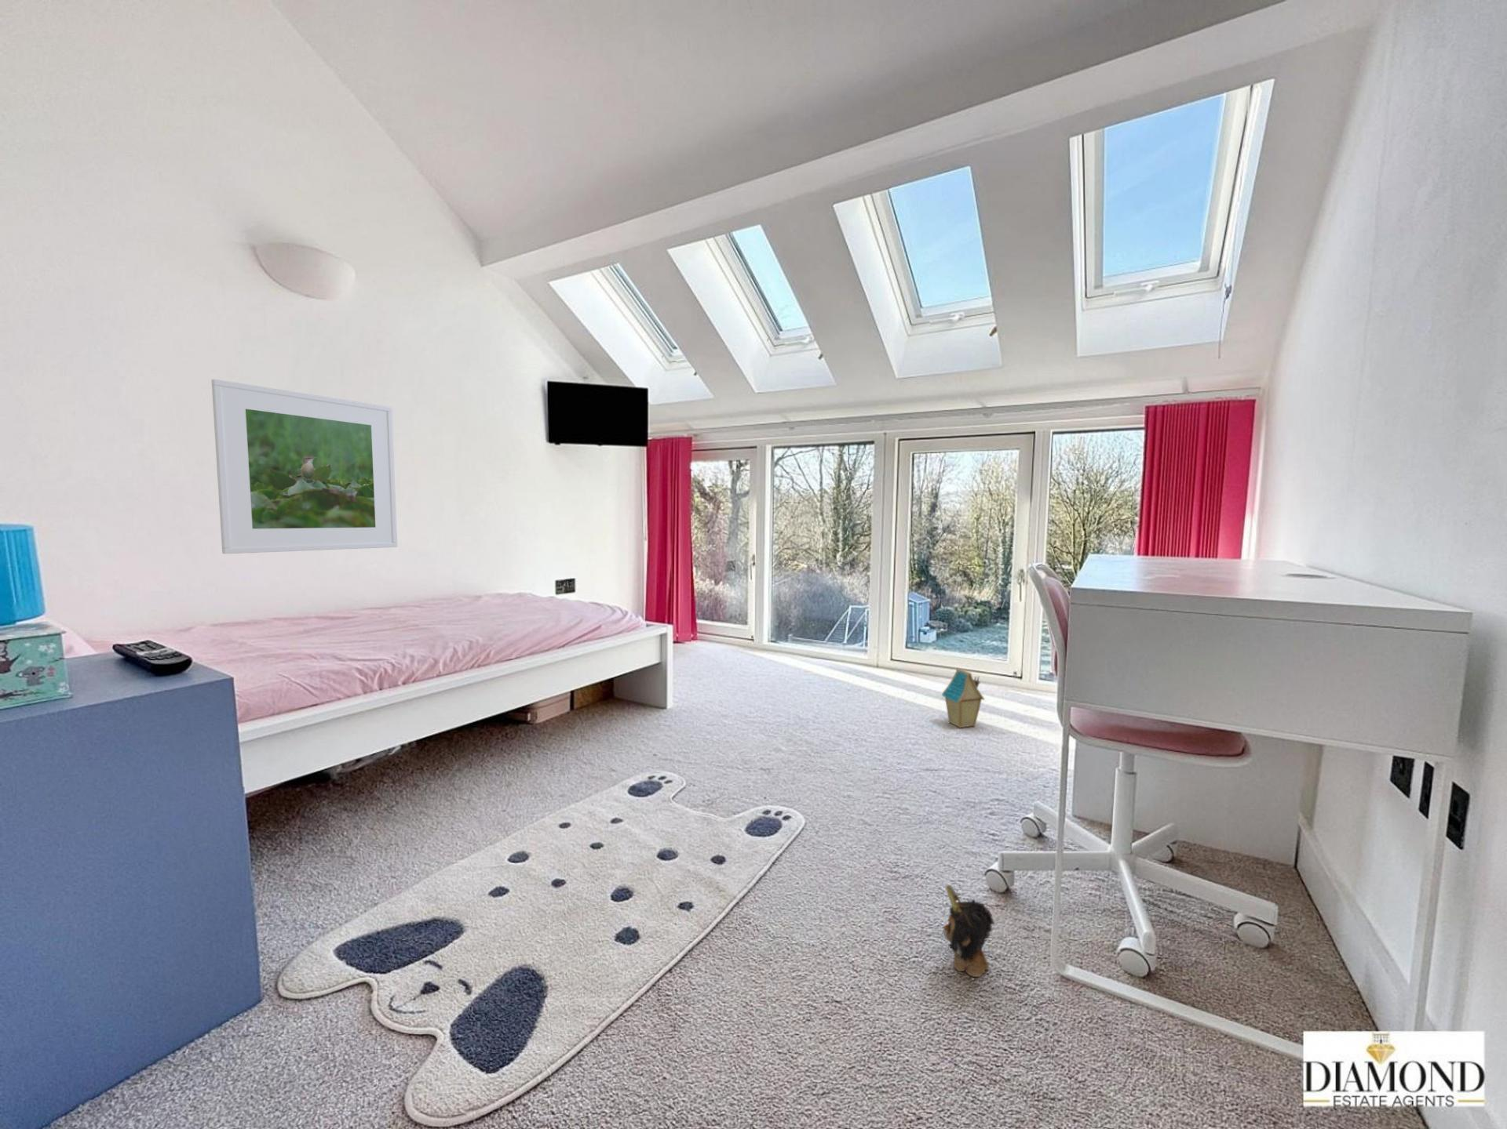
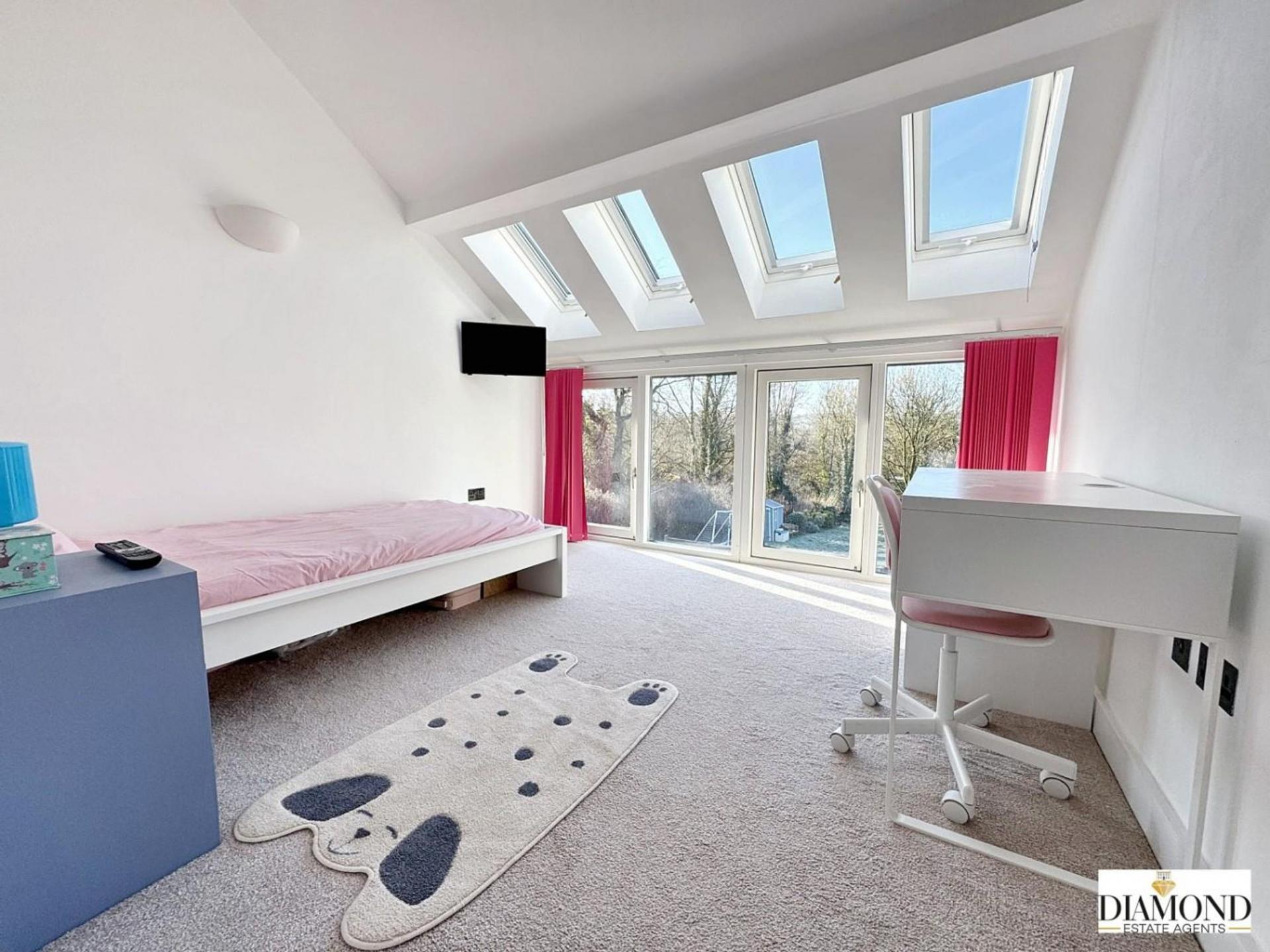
- plush toy (966, 929)
- toy house (962, 697)
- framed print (316, 473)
